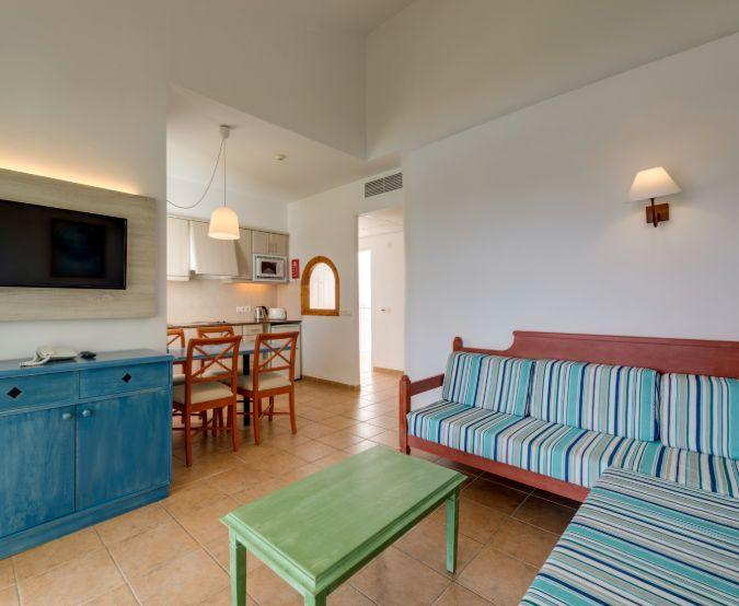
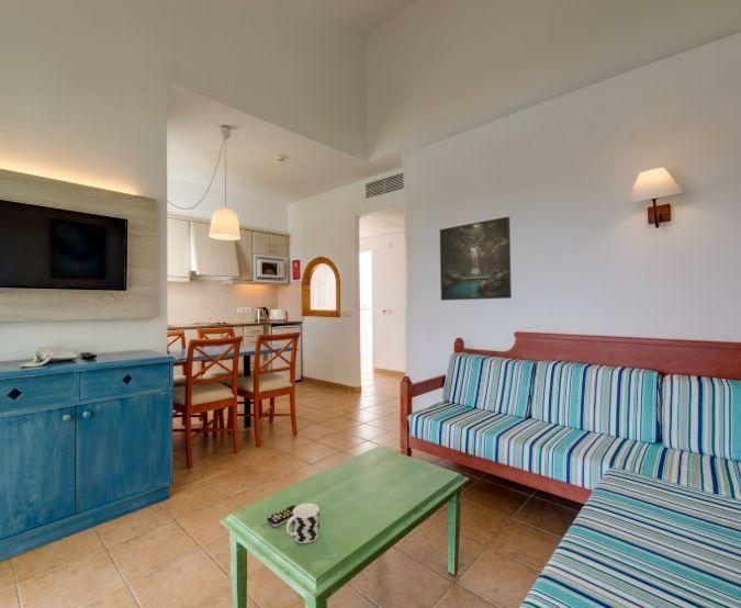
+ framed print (472, 261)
+ cup (302, 523)
+ remote control (284, 515)
